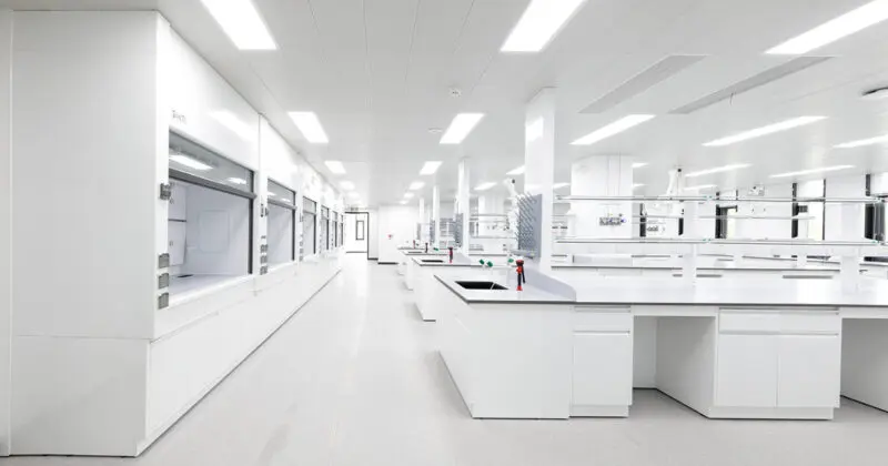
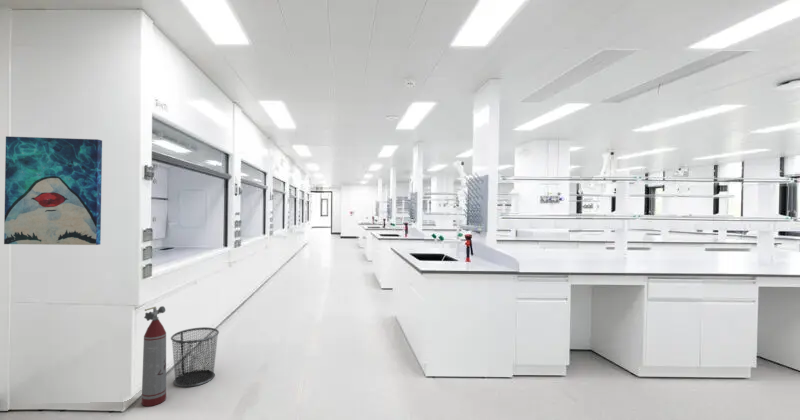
+ fire extinguisher (155, 353)
+ wall art (53, 191)
+ waste bin (194, 356)
